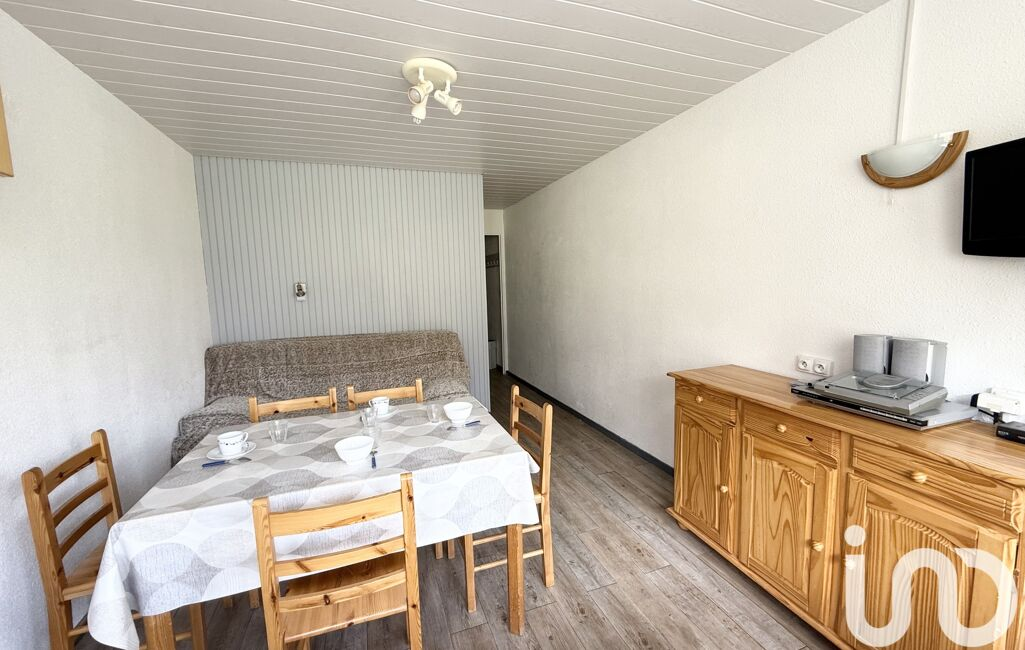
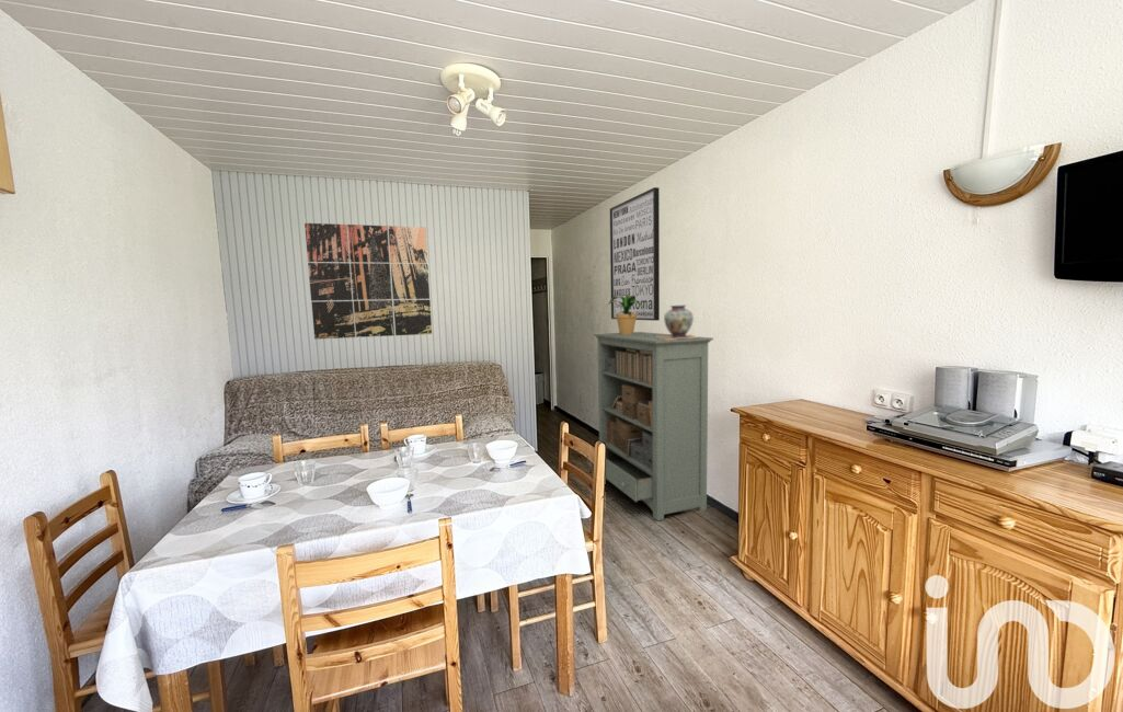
+ bookshelf (639, 415)
+ decorative vase (676, 321)
+ wall art (371, 282)
+ potted plant (626, 314)
+ wall art (632, 260)
